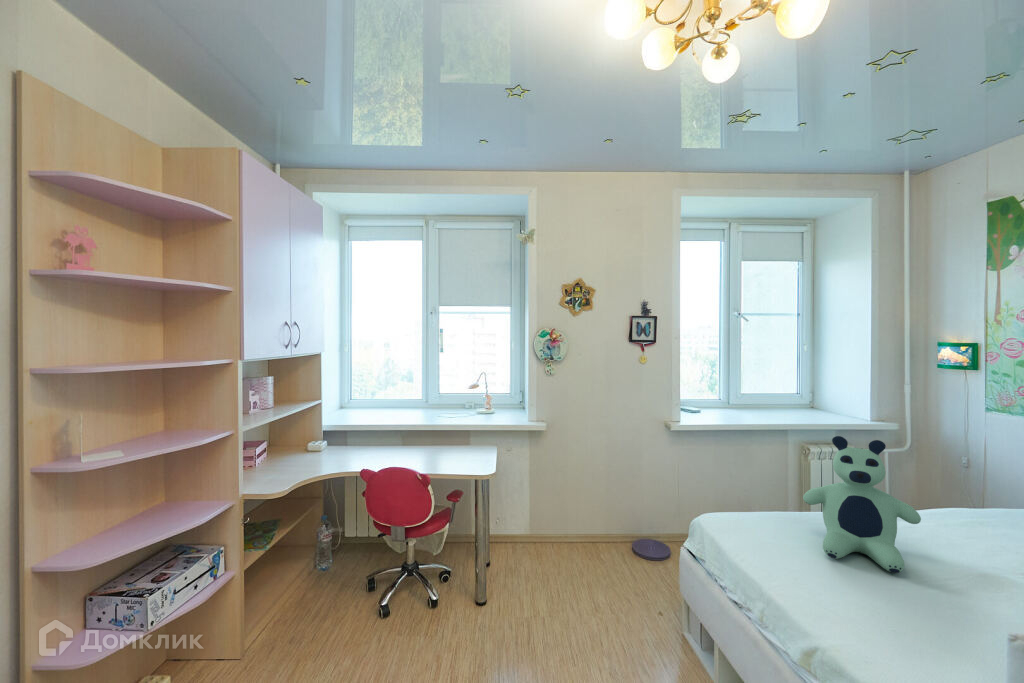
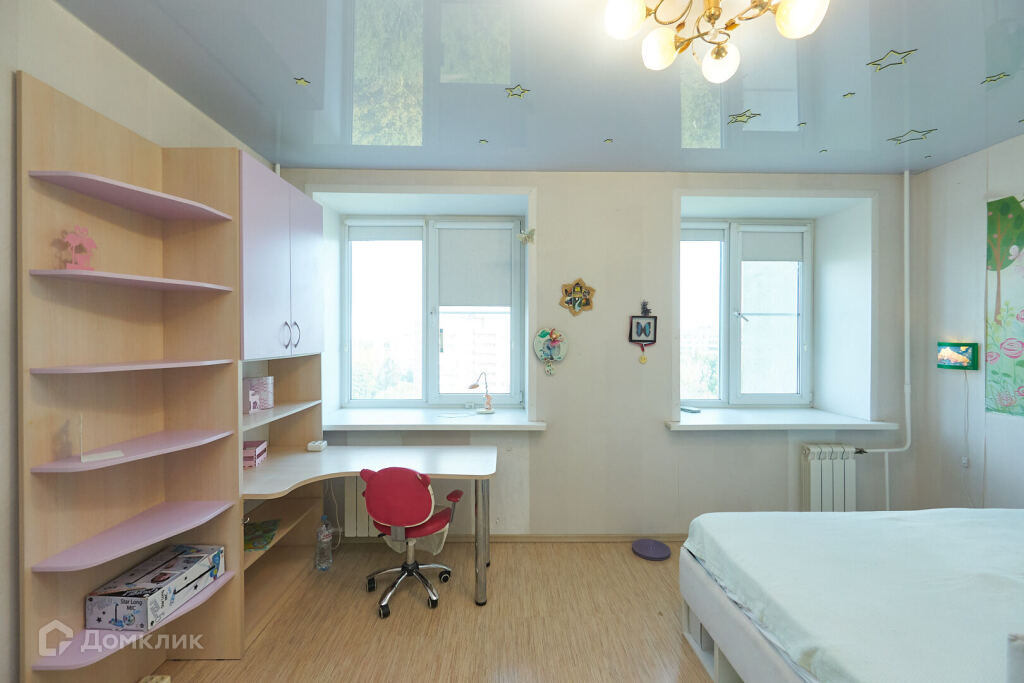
- bear (859, 497)
